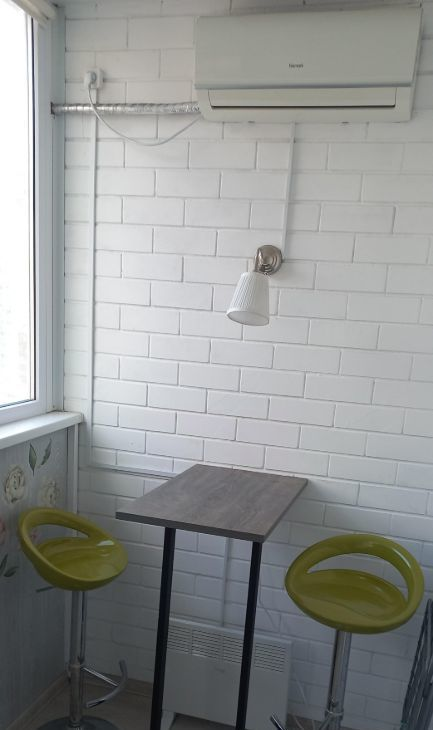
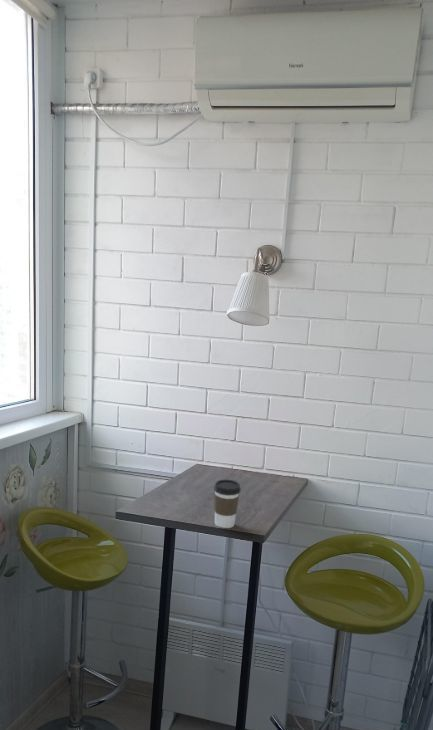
+ coffee cup (226, 504)
